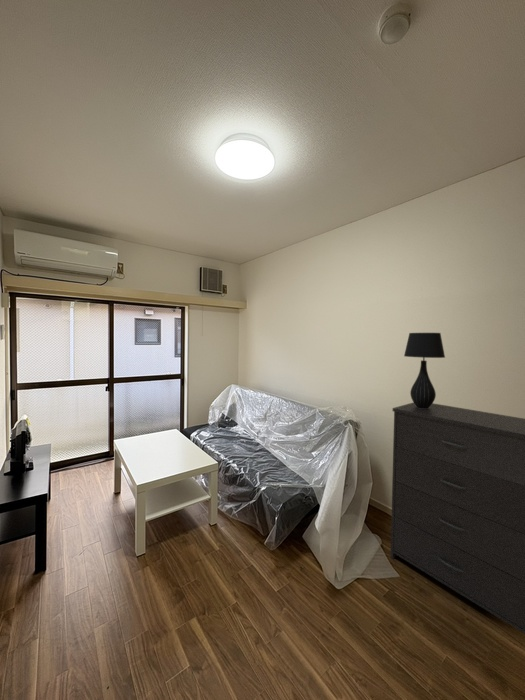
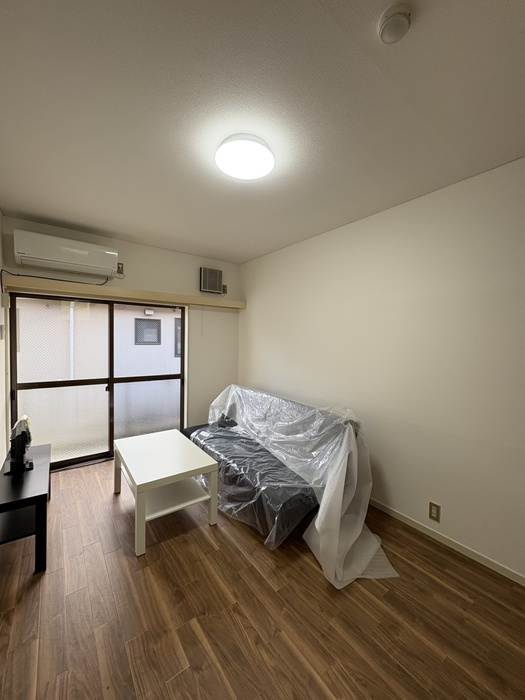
- table lamp (423, 370)
- dresser (462, 498)
